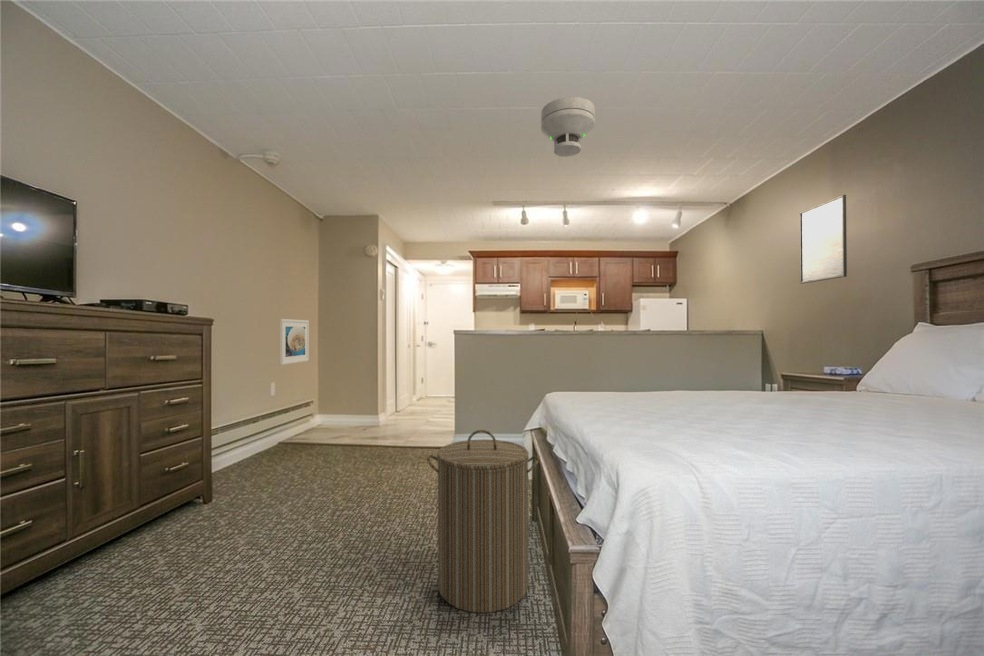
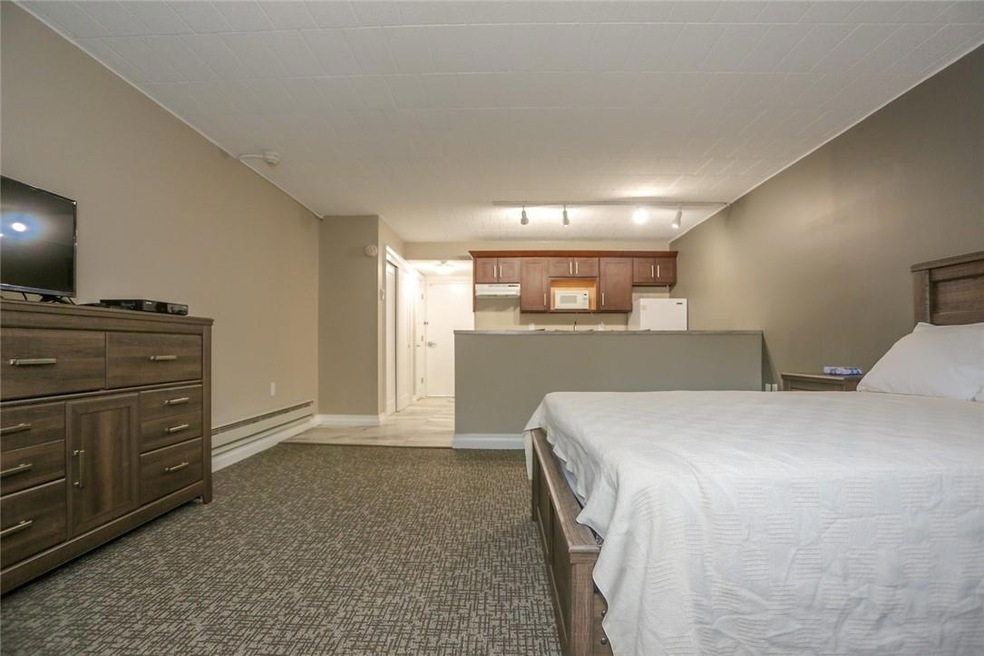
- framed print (295, 341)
- smoke detector (567, 131)
- laundry hamper (483, 506)
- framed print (821, 242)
